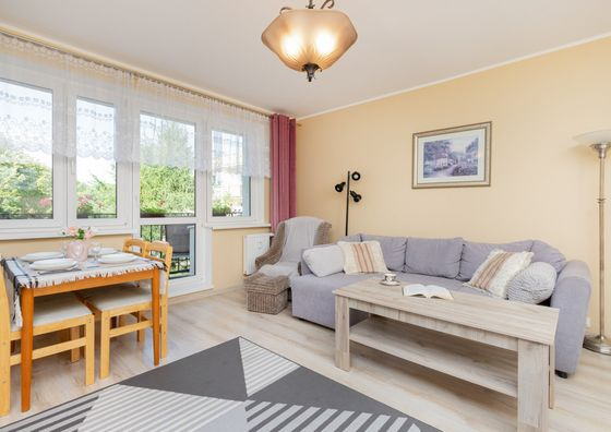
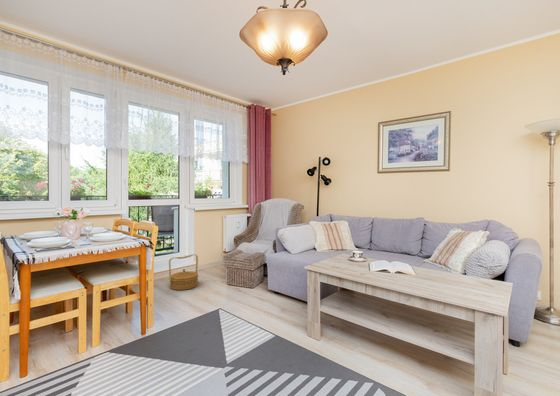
+ basket (184, 270)
